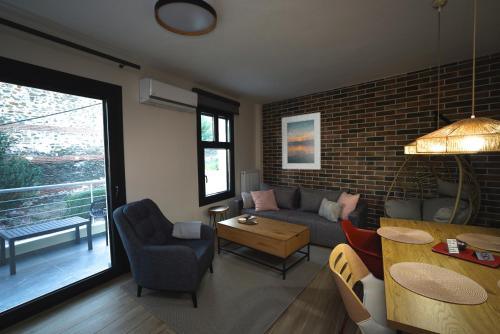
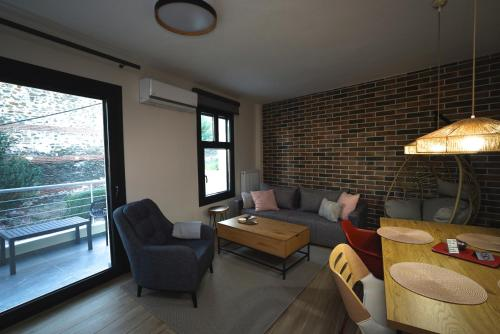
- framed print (300, 142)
